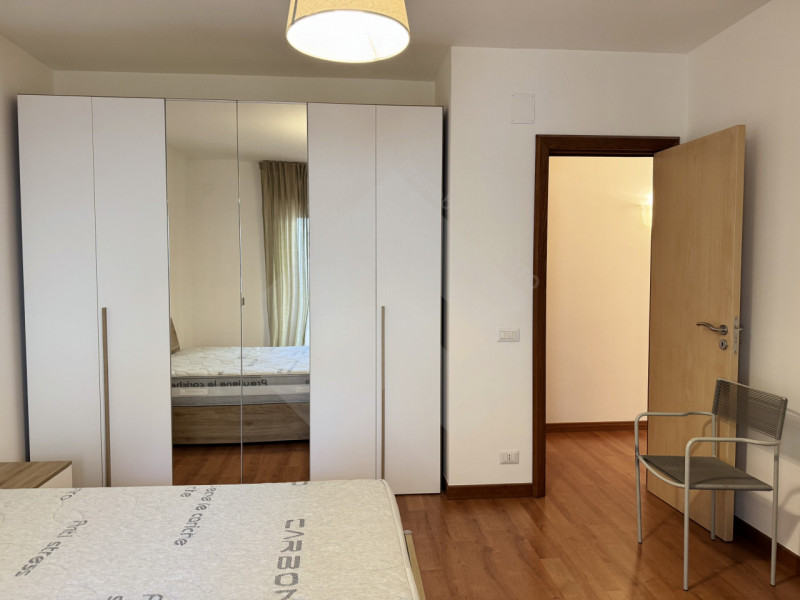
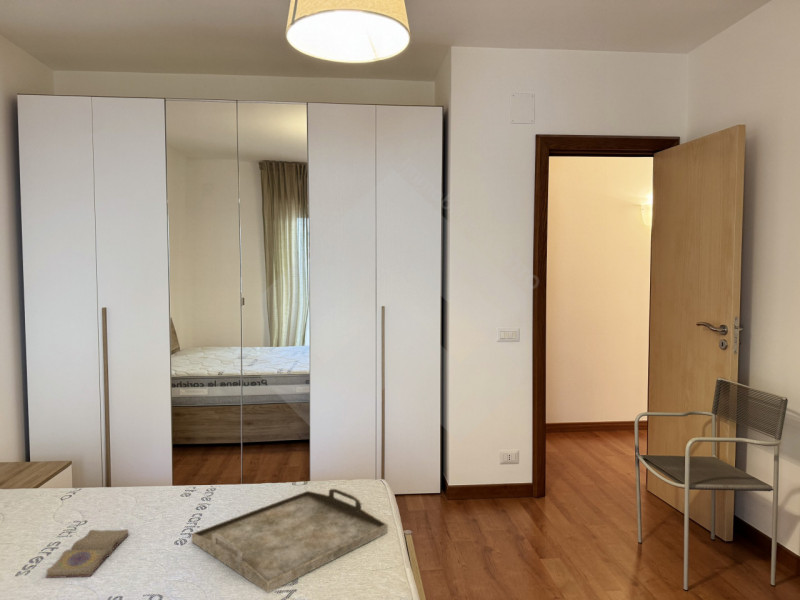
+ serving tray (291, 525)
+ diary (90, 550)
